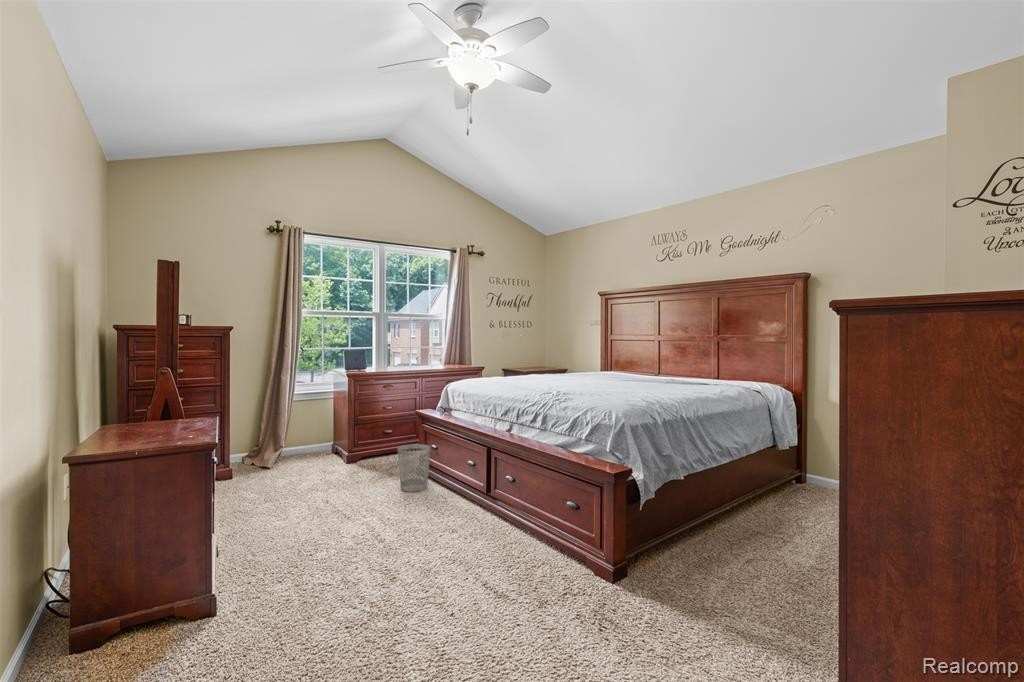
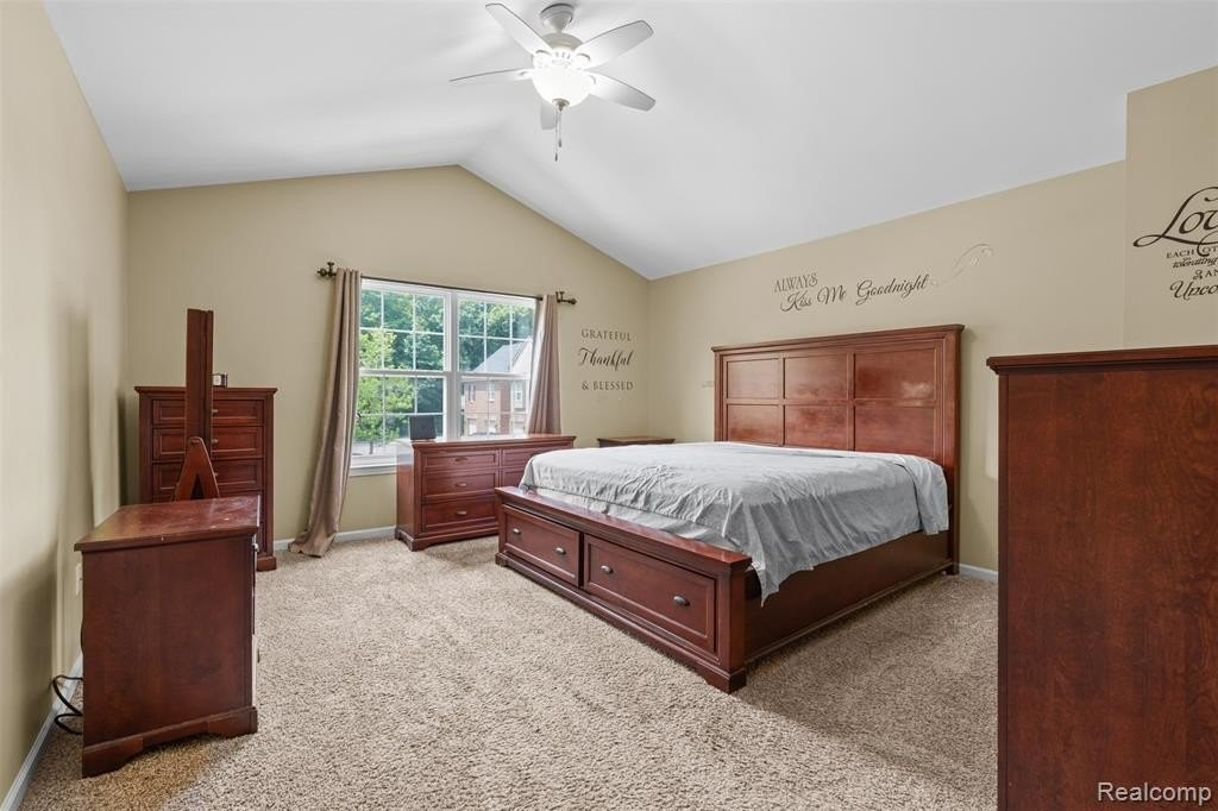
- wastebasket (413, 467)
